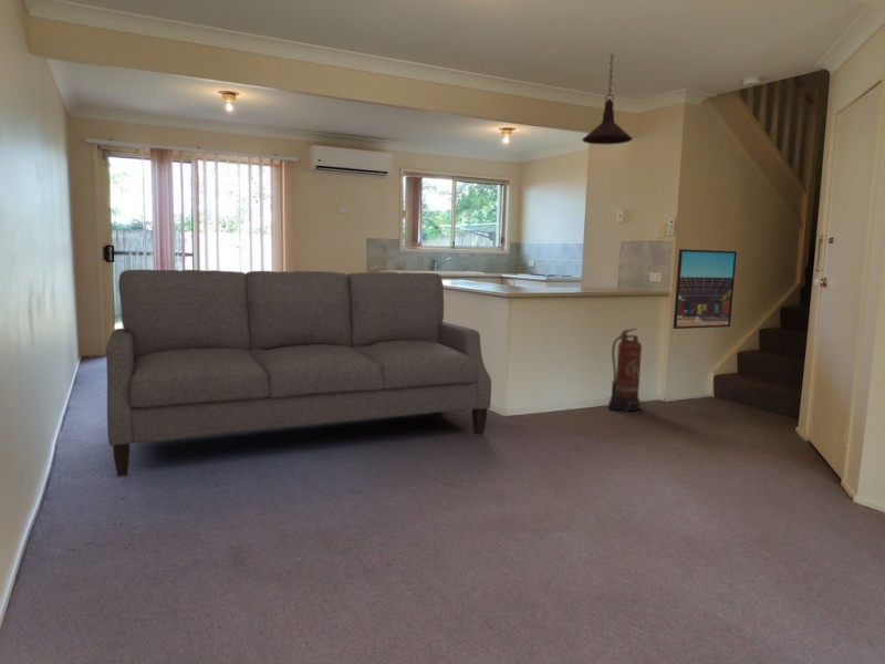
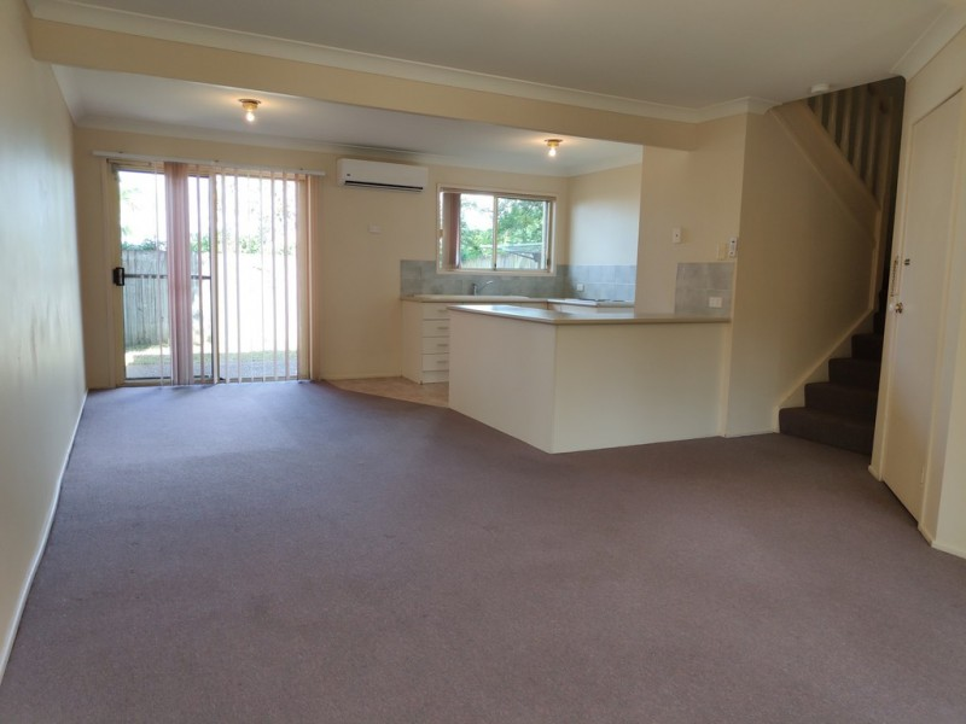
- sofa (308, 354)
- fire extinguisher (625, 369)
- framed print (705, 289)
- pendant light (608, 98)
